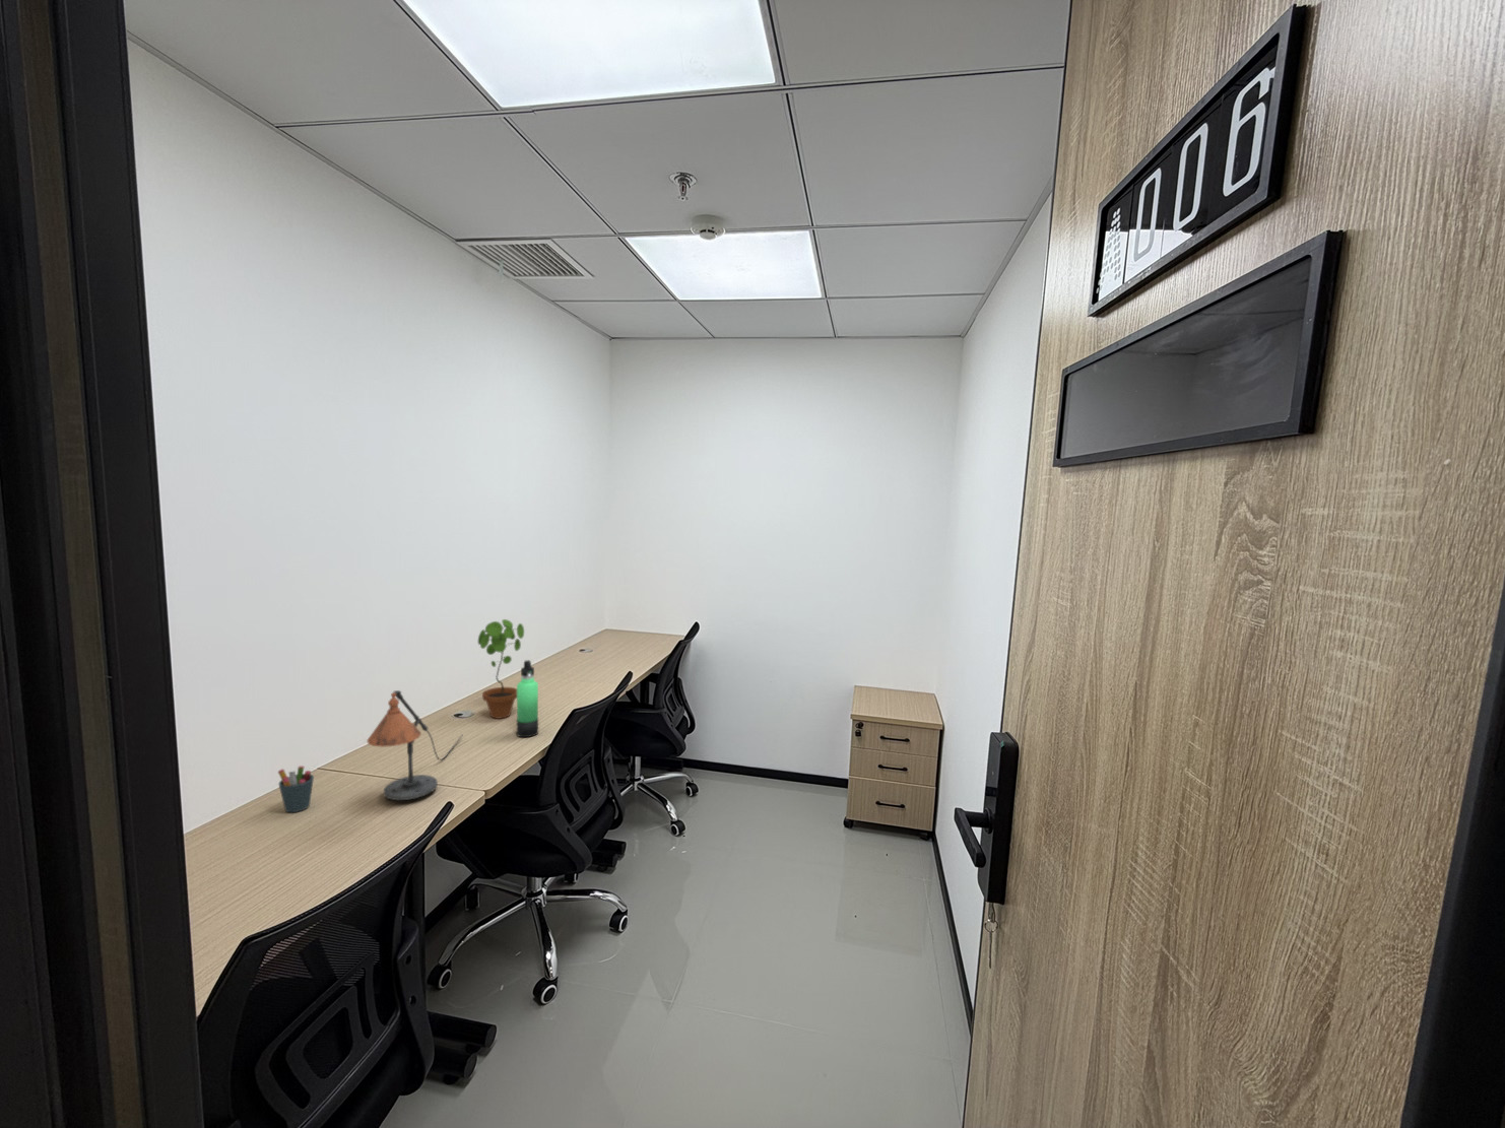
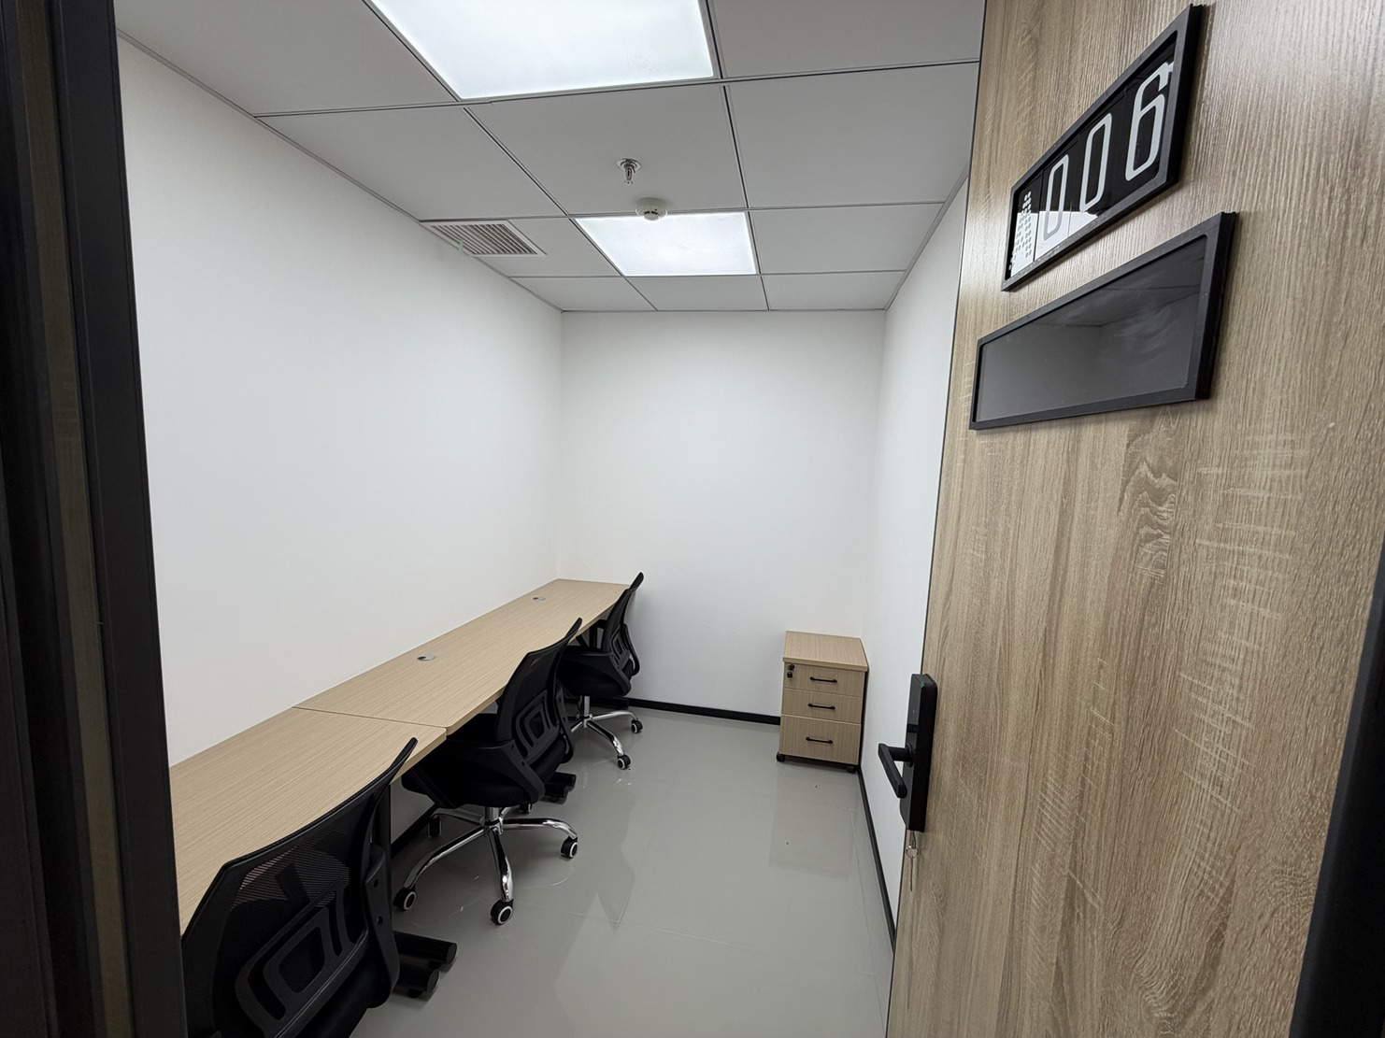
- pen holder (295, 786)
- potted plant (499, 667)
- thermos bottle (527, 697)
- desk lamp (424, 724)
